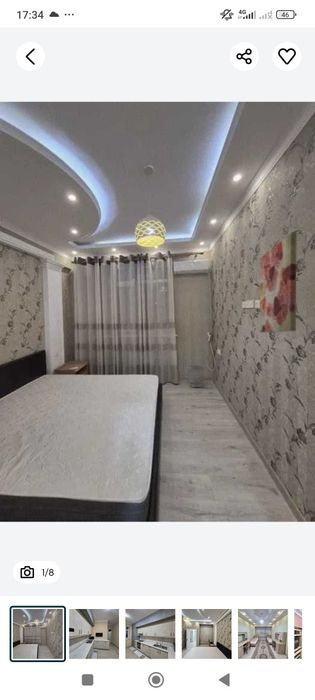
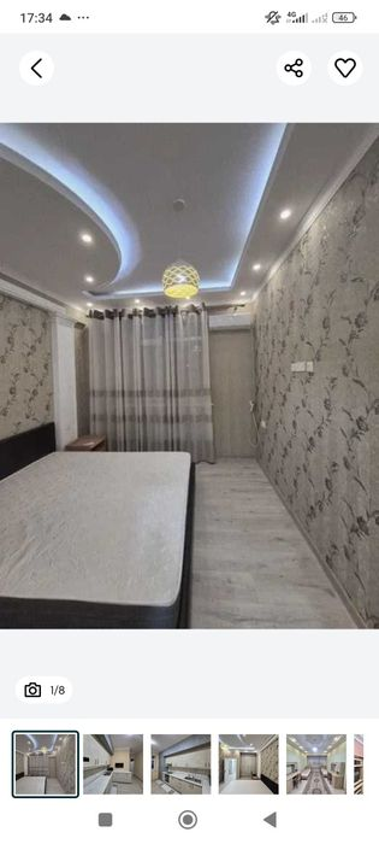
- wall art (275, 289)
- wastebasket (196, 376)
